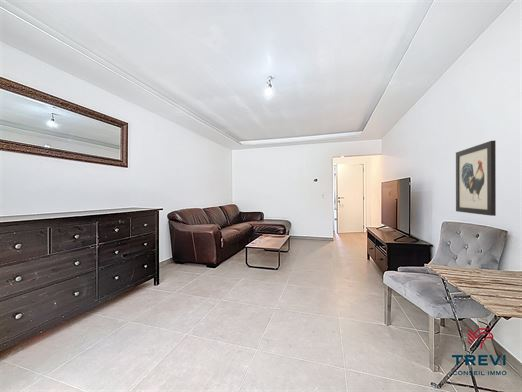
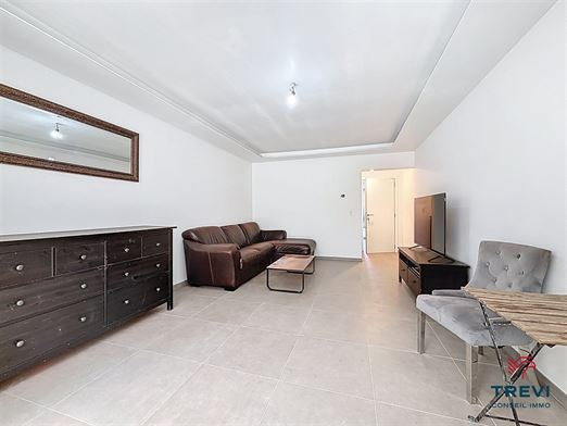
- wall art (473, 180)
